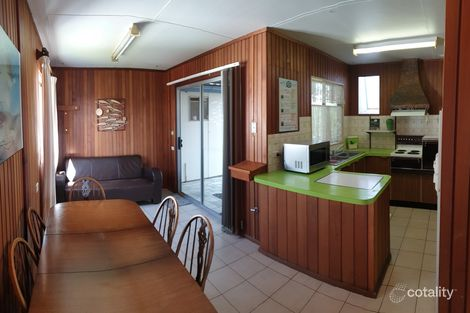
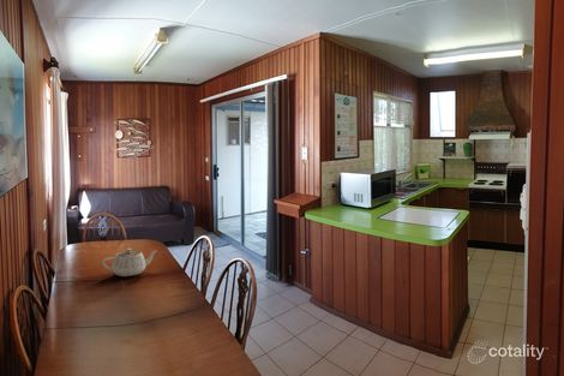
+ teapot (131, 261)
